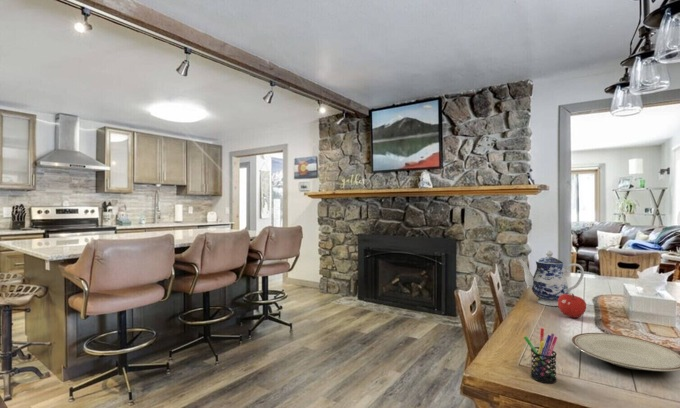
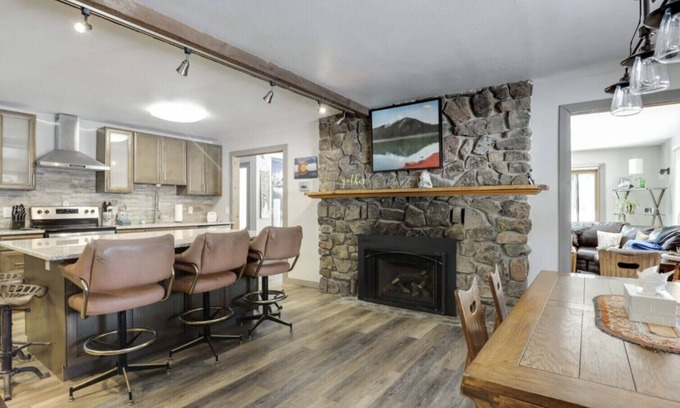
- pen holder (540, 353)
- fruit (571, 304)
- plate (625, 354)
- teapot (549, 276)
